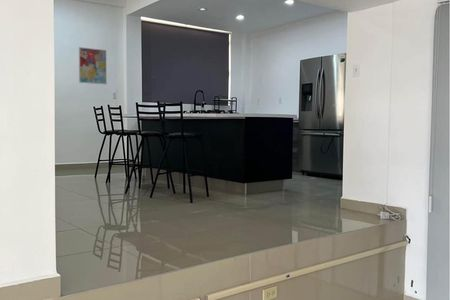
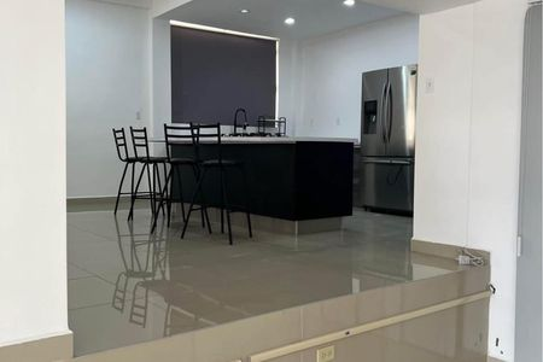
- wall art (92, 66)
